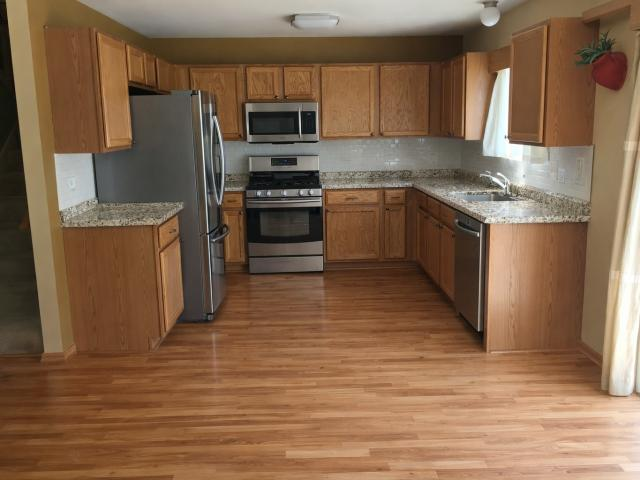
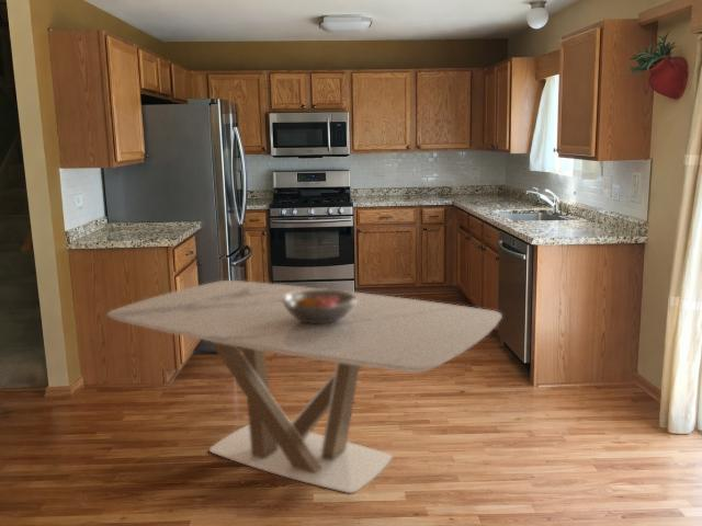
+ dining table (314, 396)
+ fruit bowl (319, 305)
